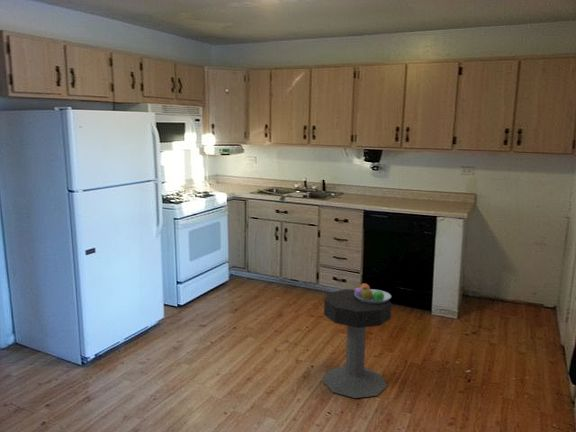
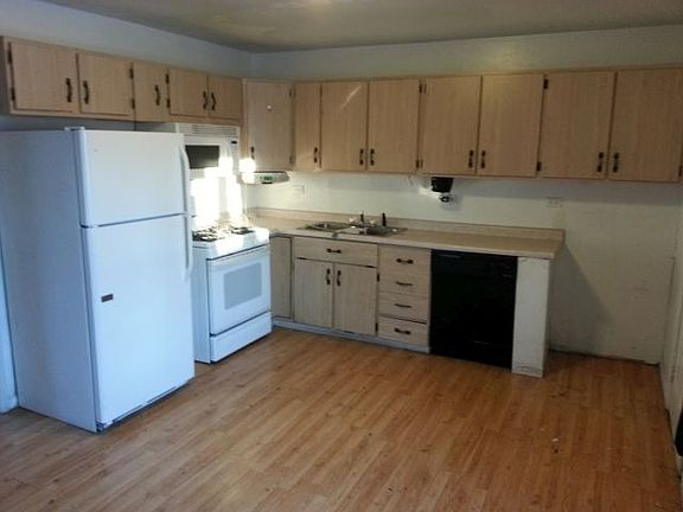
- fruit bowl (372, 291)
- side table (356, 341)
